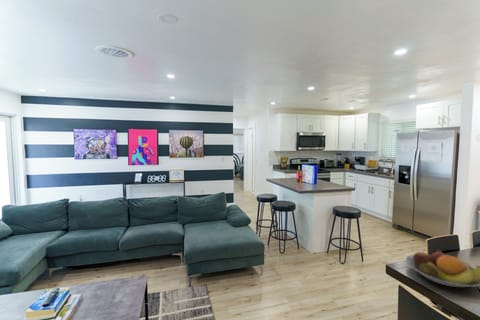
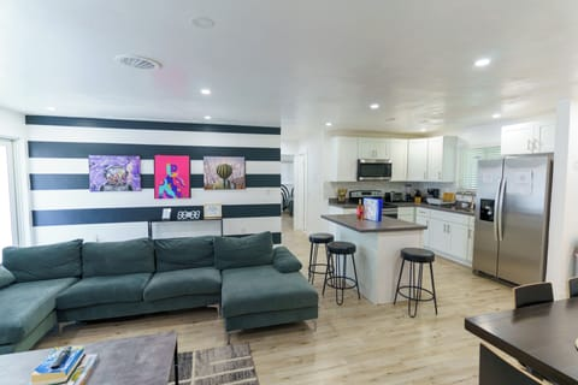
- fruit bowl (443, 265)
